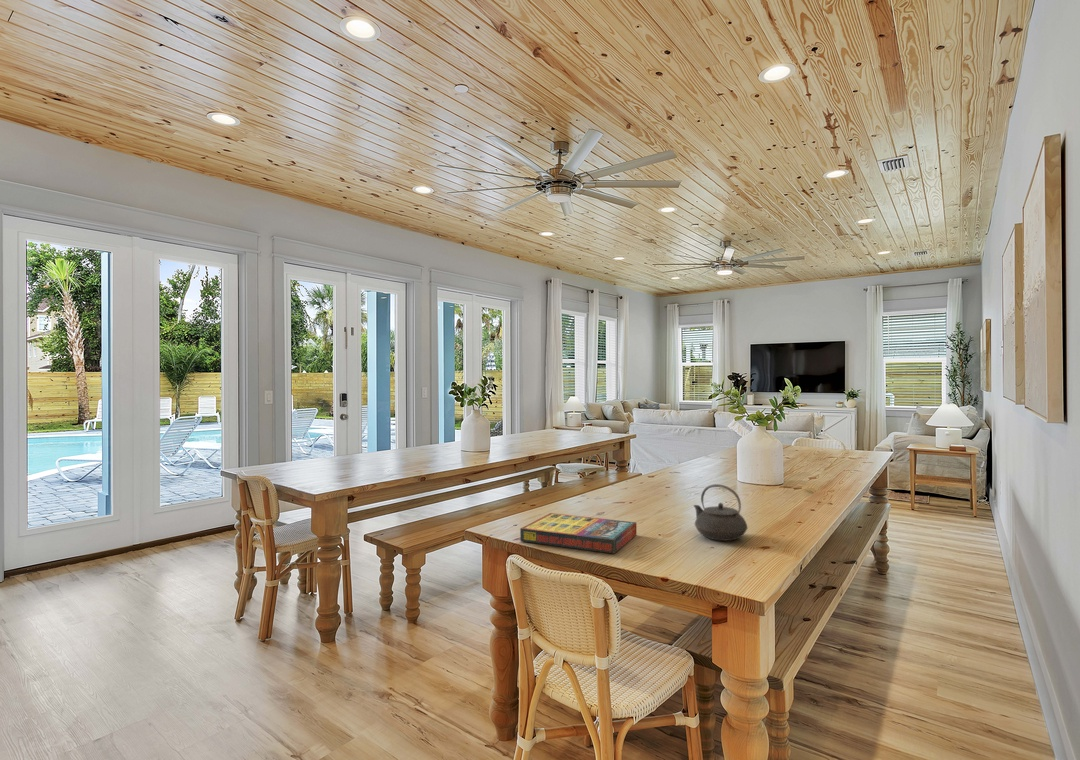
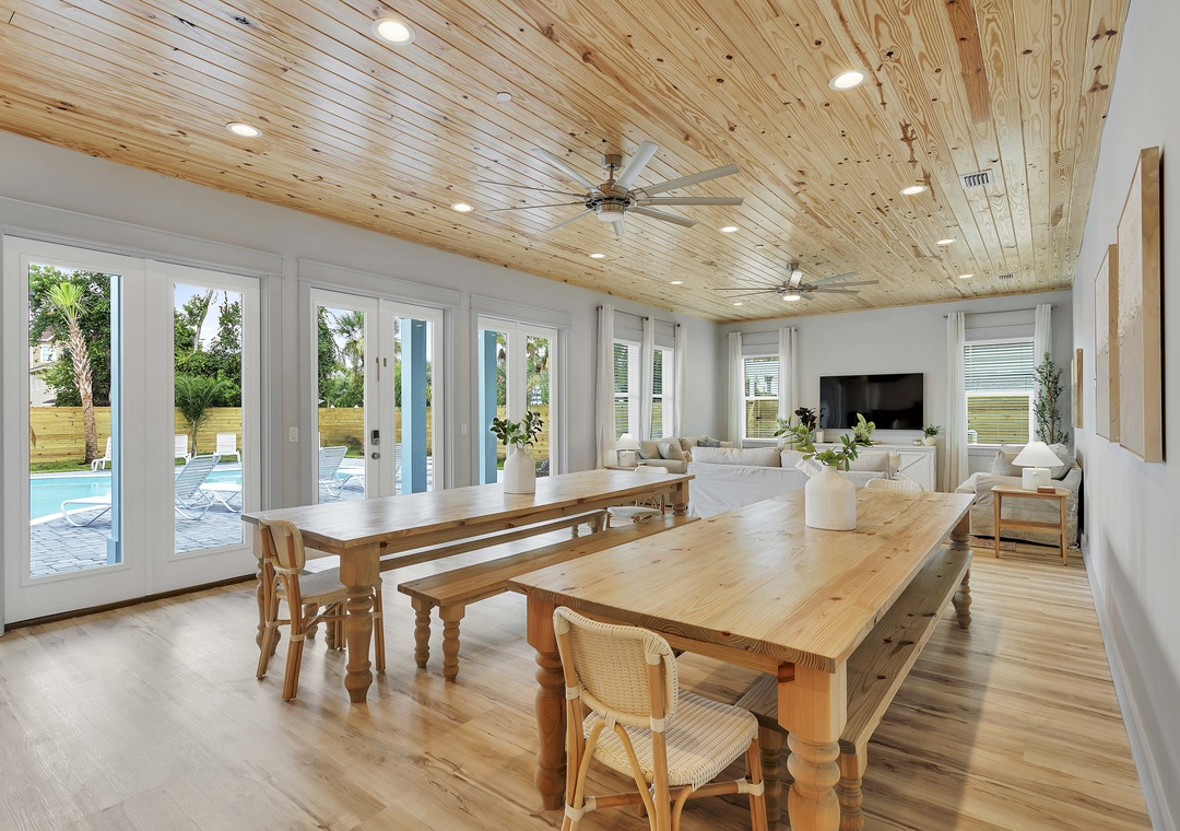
- teapot (717, 509)
- game compilation box (579, 531)
